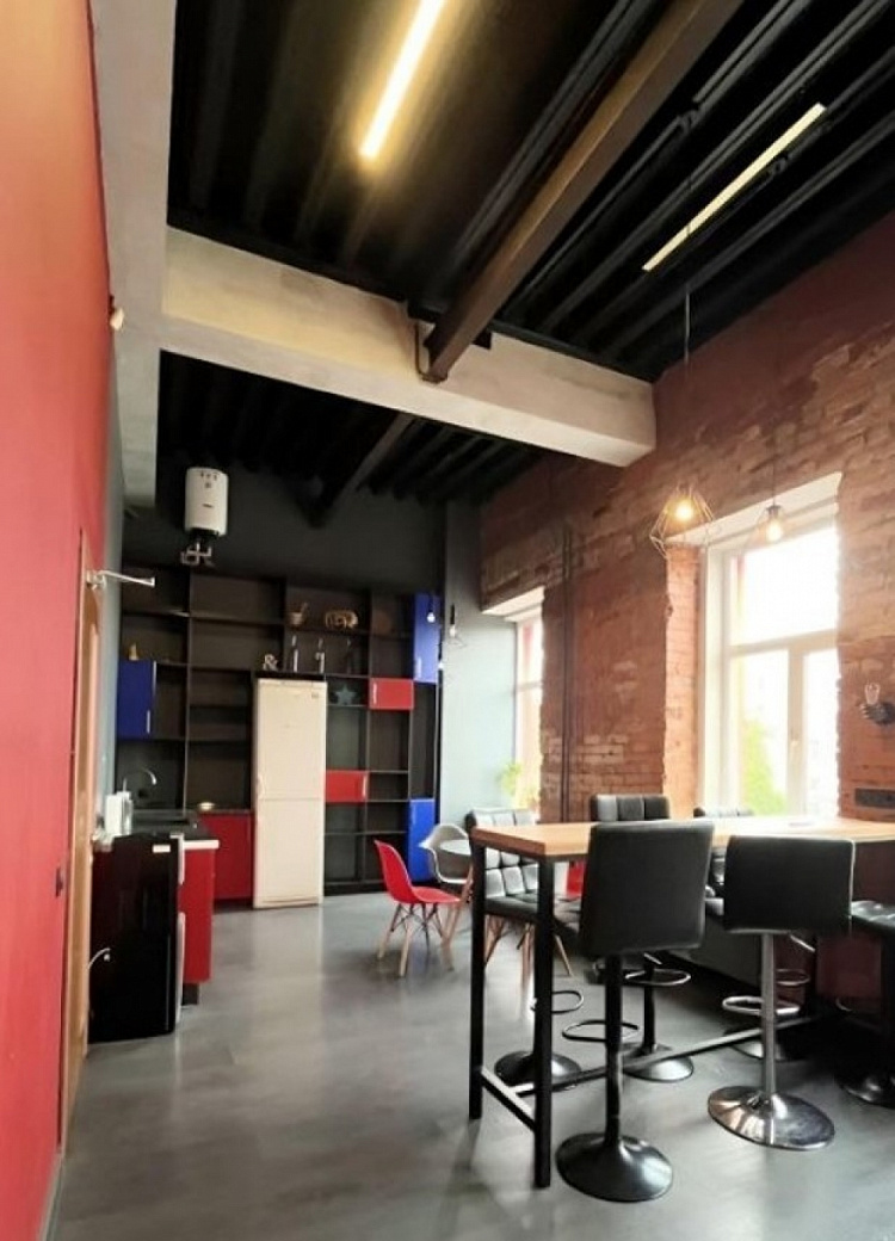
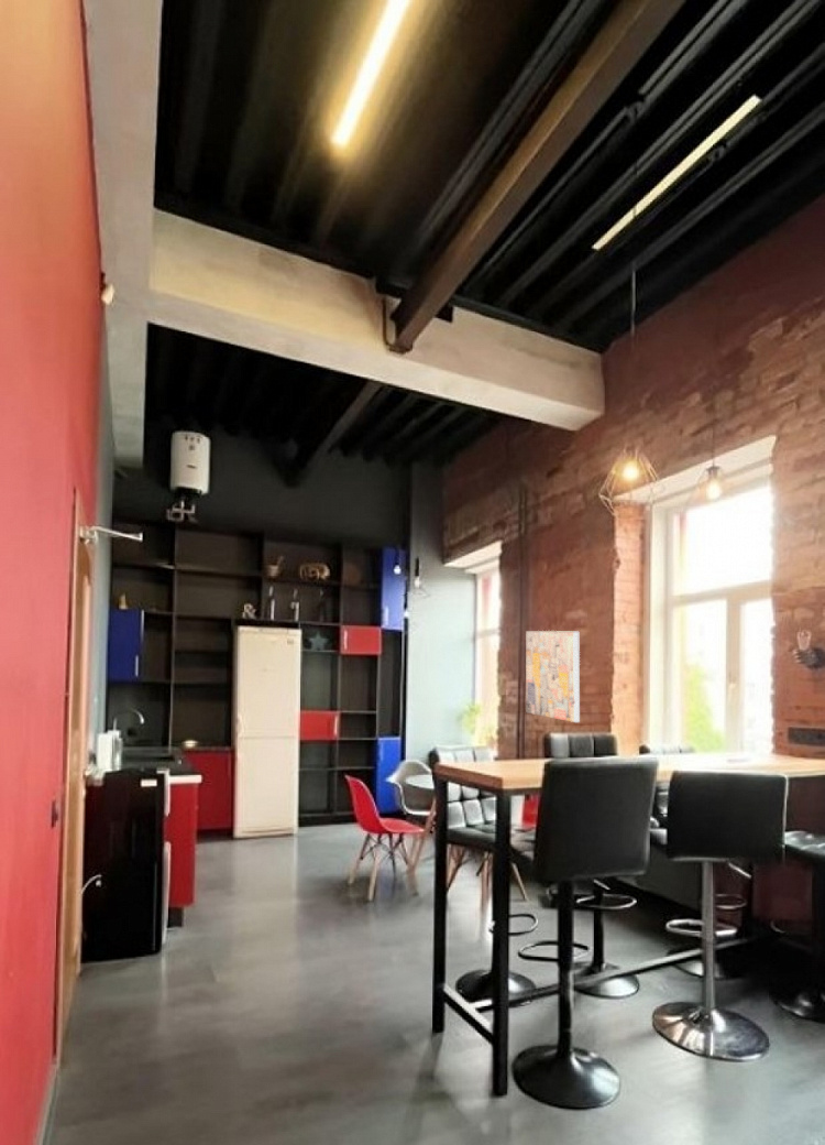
+ wall art (551, 674)
